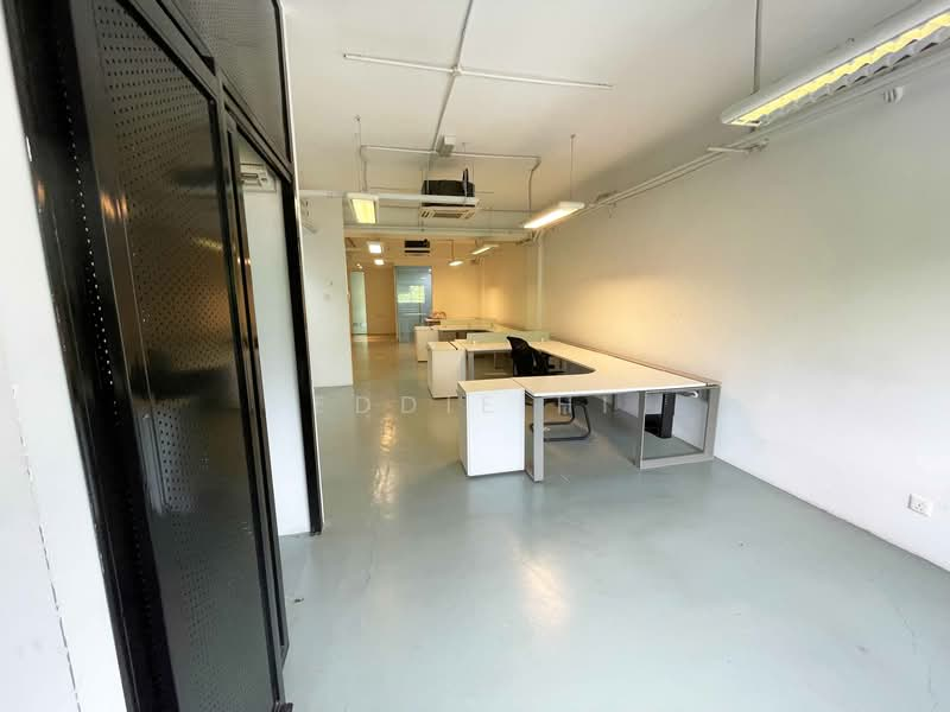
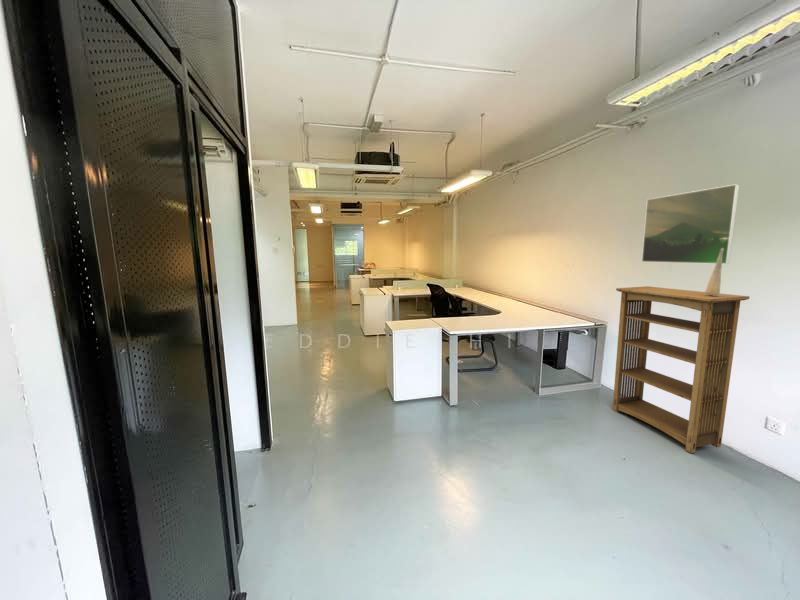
+ decorative vase (714, 272)
+ bookshelf (669, 356)
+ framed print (684, 228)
